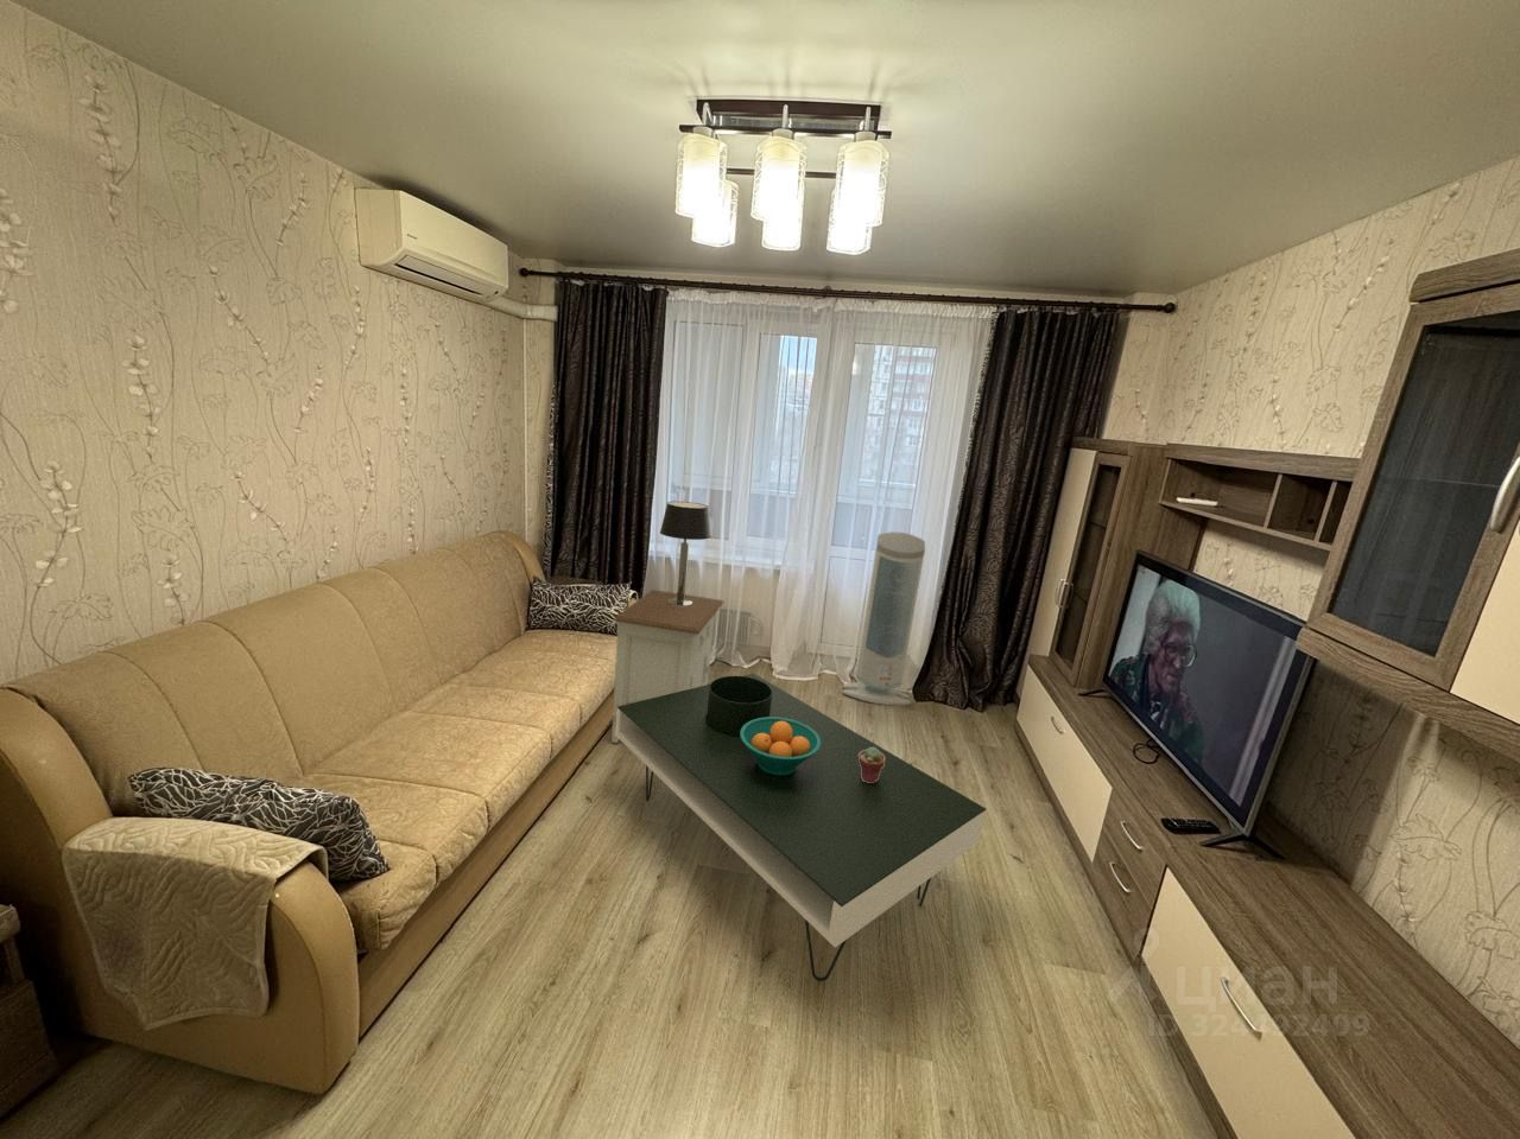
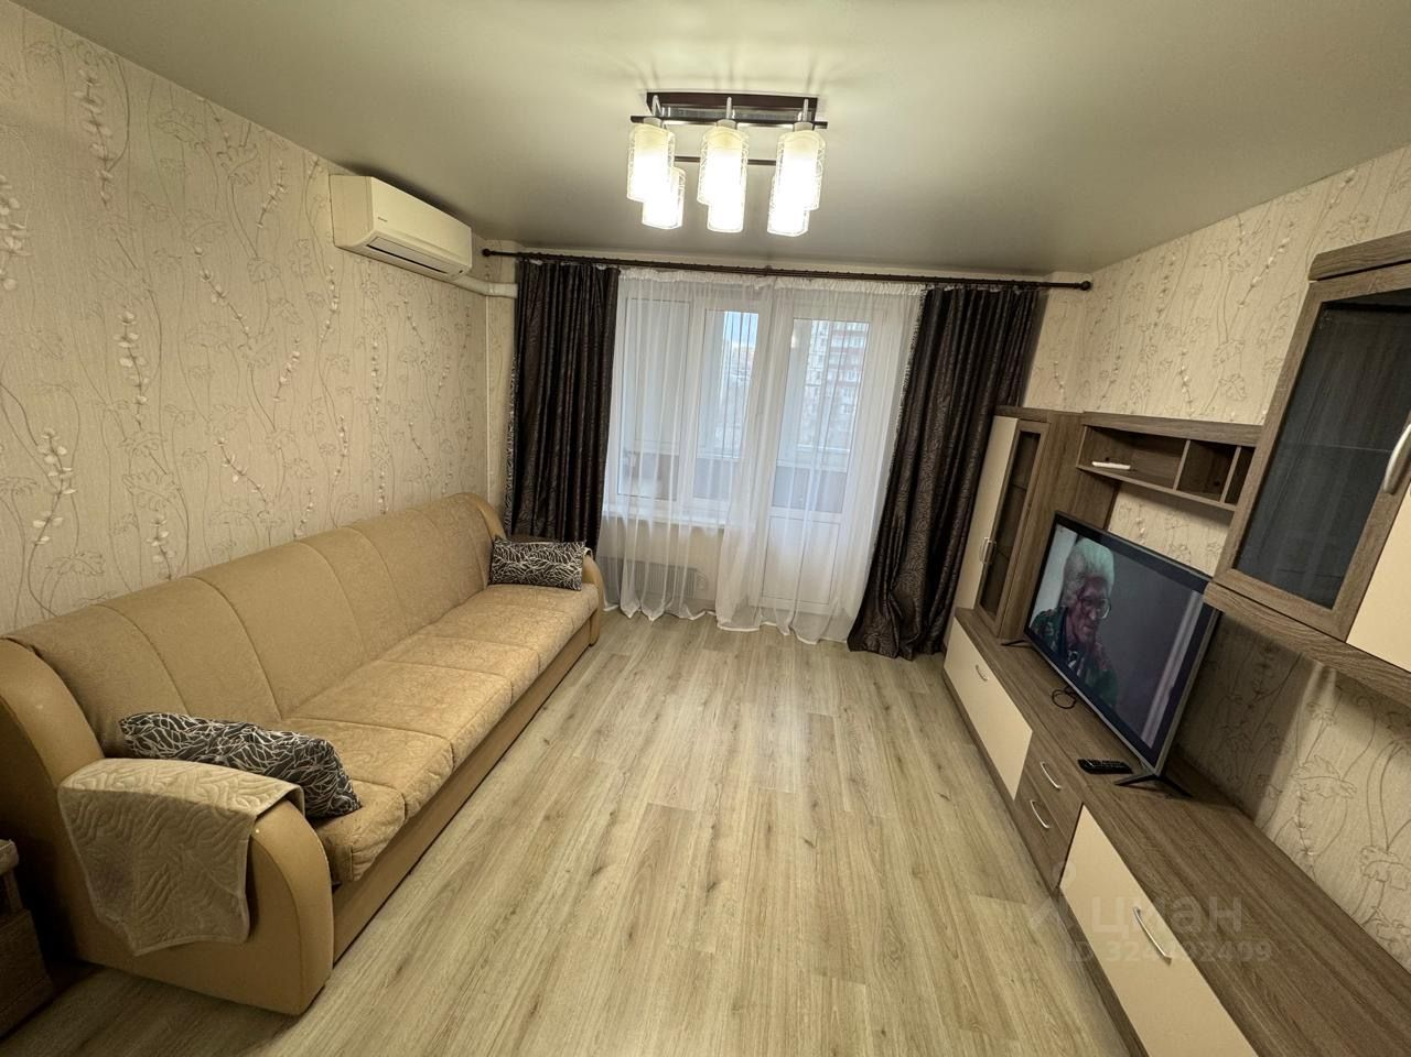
- air purifier (888, 617)
- nightstand (669, 668)
- coffee table (779, 784)
- table lamp (685, 554)
- potted succulent (870, 762)
- fruit bowl (779, 743)
